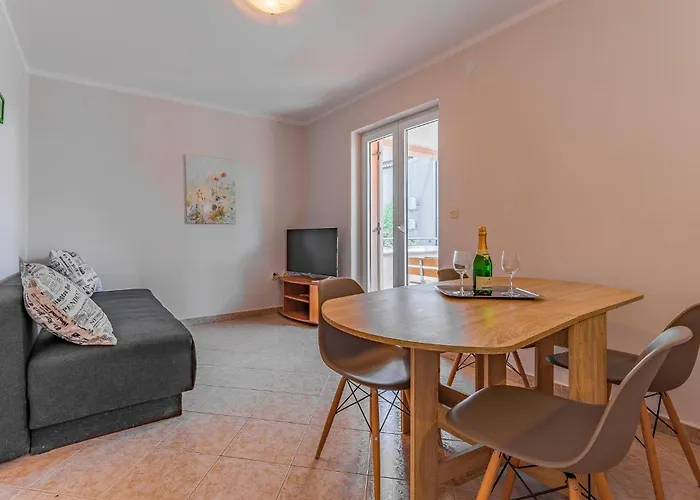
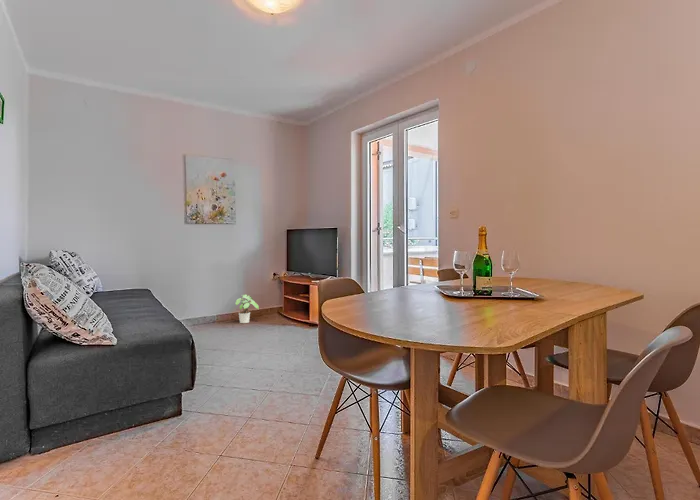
+ potted plant (246, 308)
